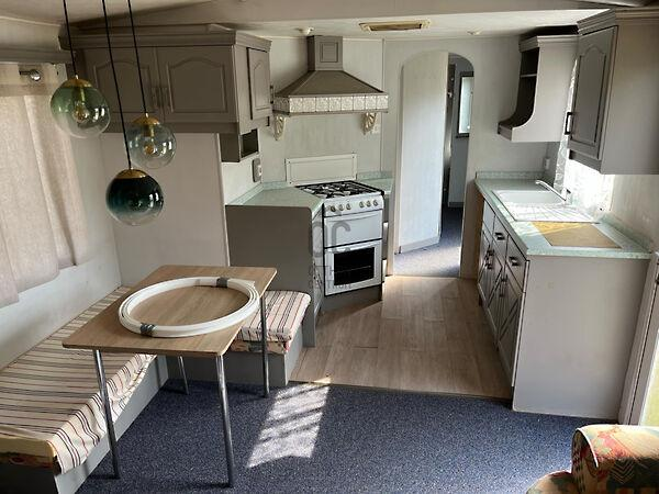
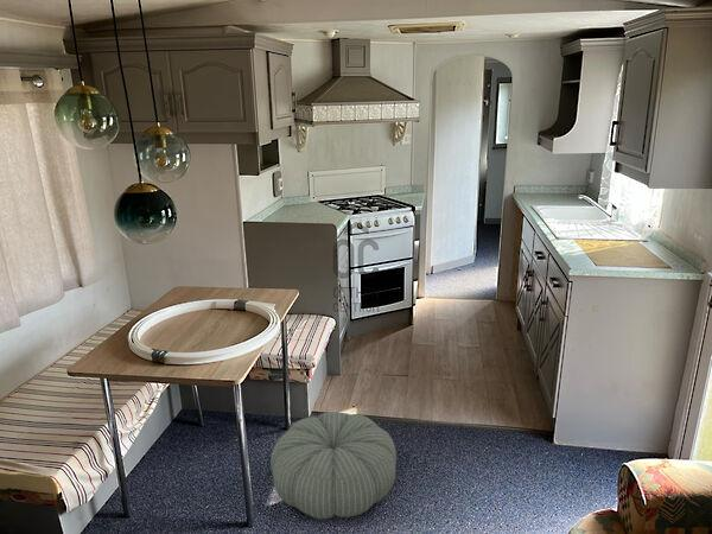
+ pouf (333, 460)
